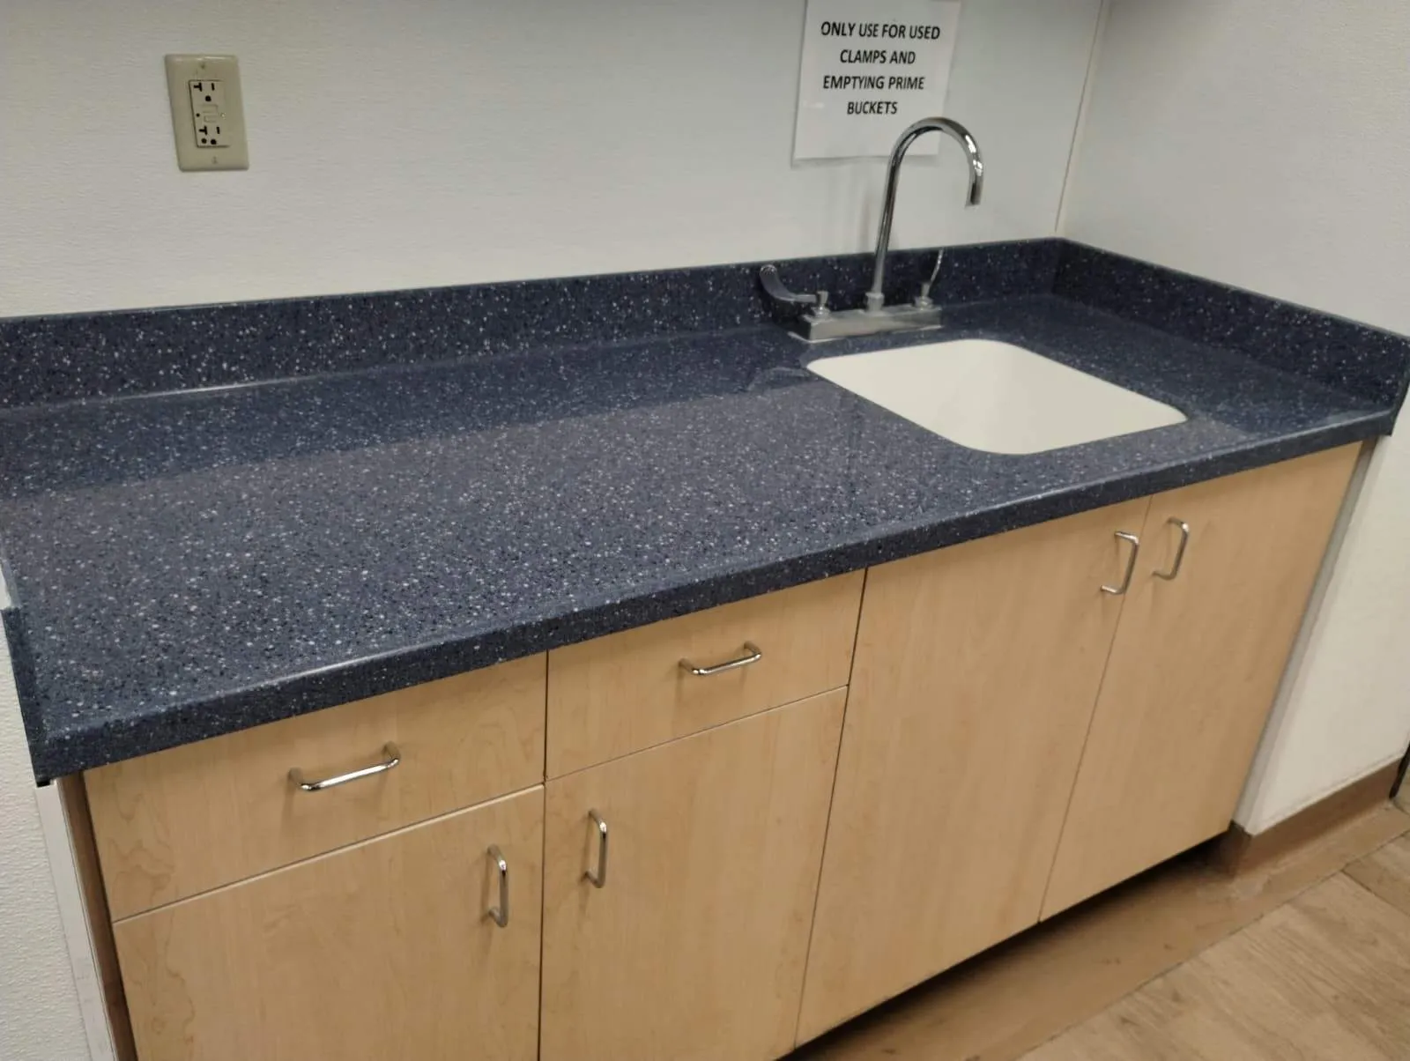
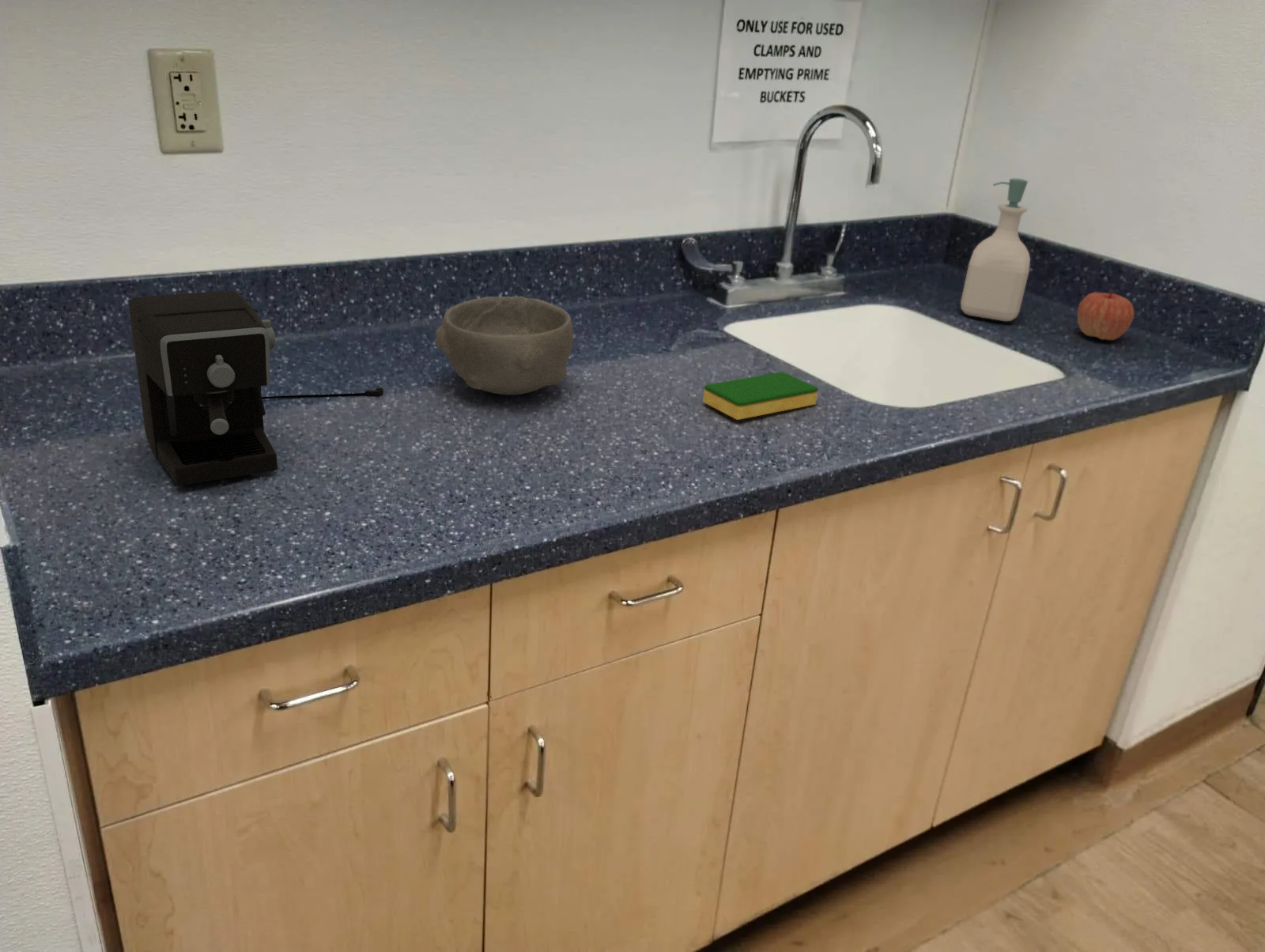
+ dish sponge (761, 395)
+ soap bottle (1003, 248)
+ coffee maker (270, 372)
+ apple (1105, 313)
+ bowl (510, 350)
